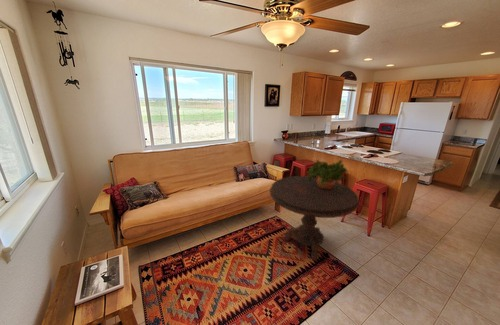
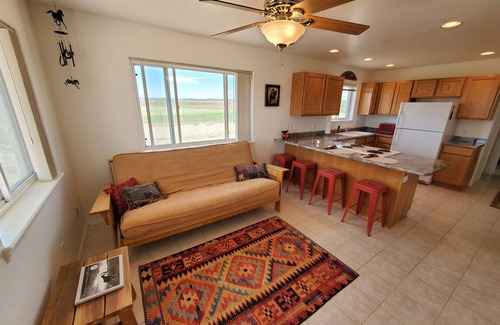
- potted plant (325, 174)
- side table (309, 217)
